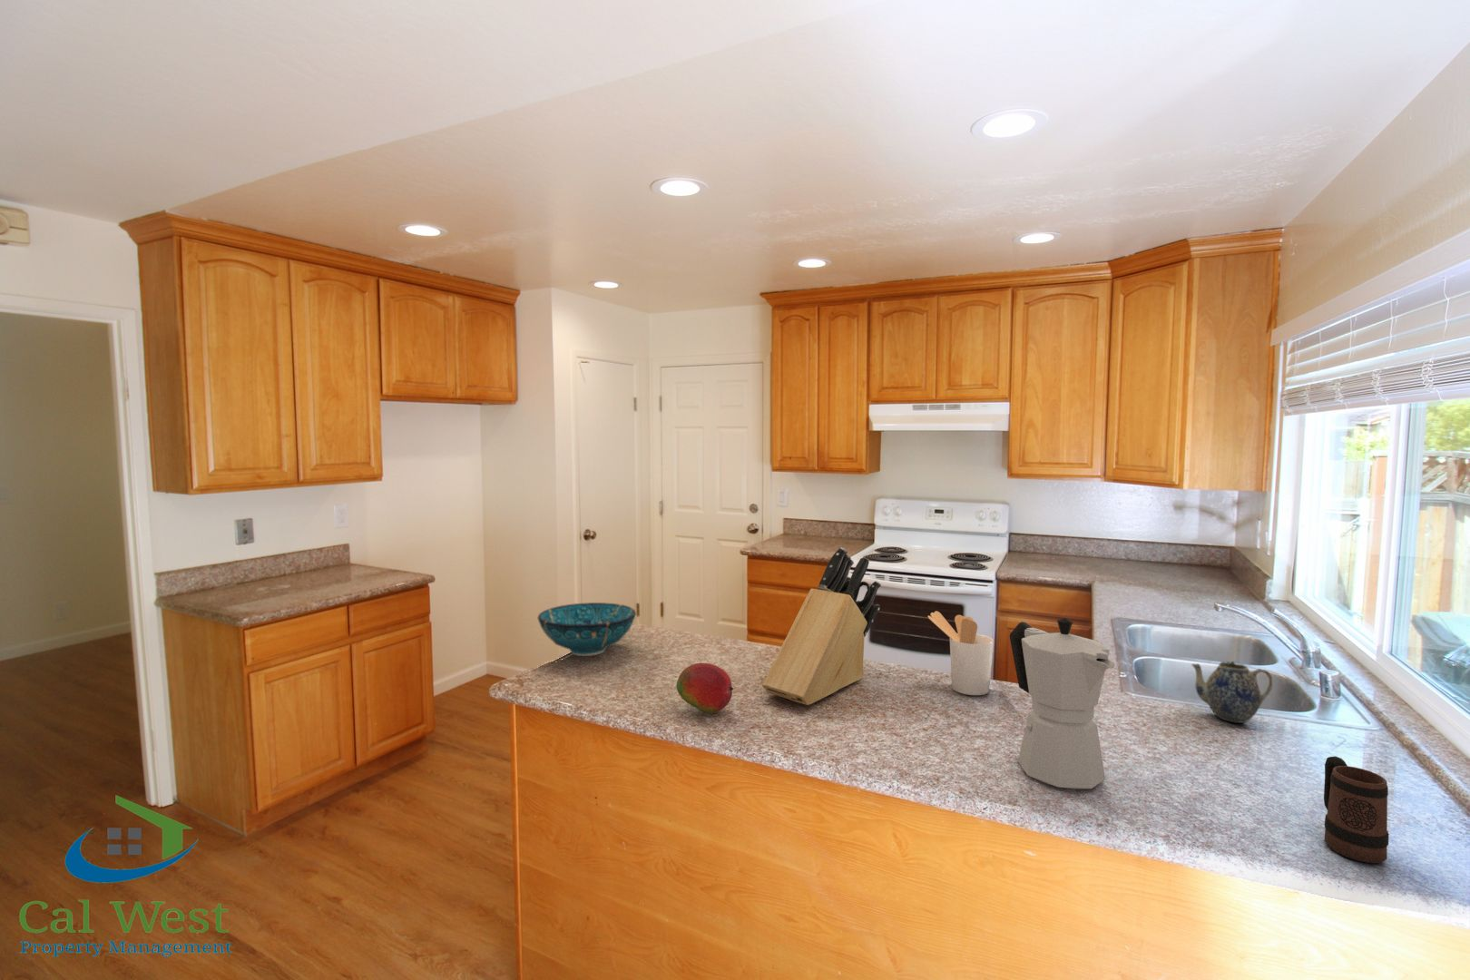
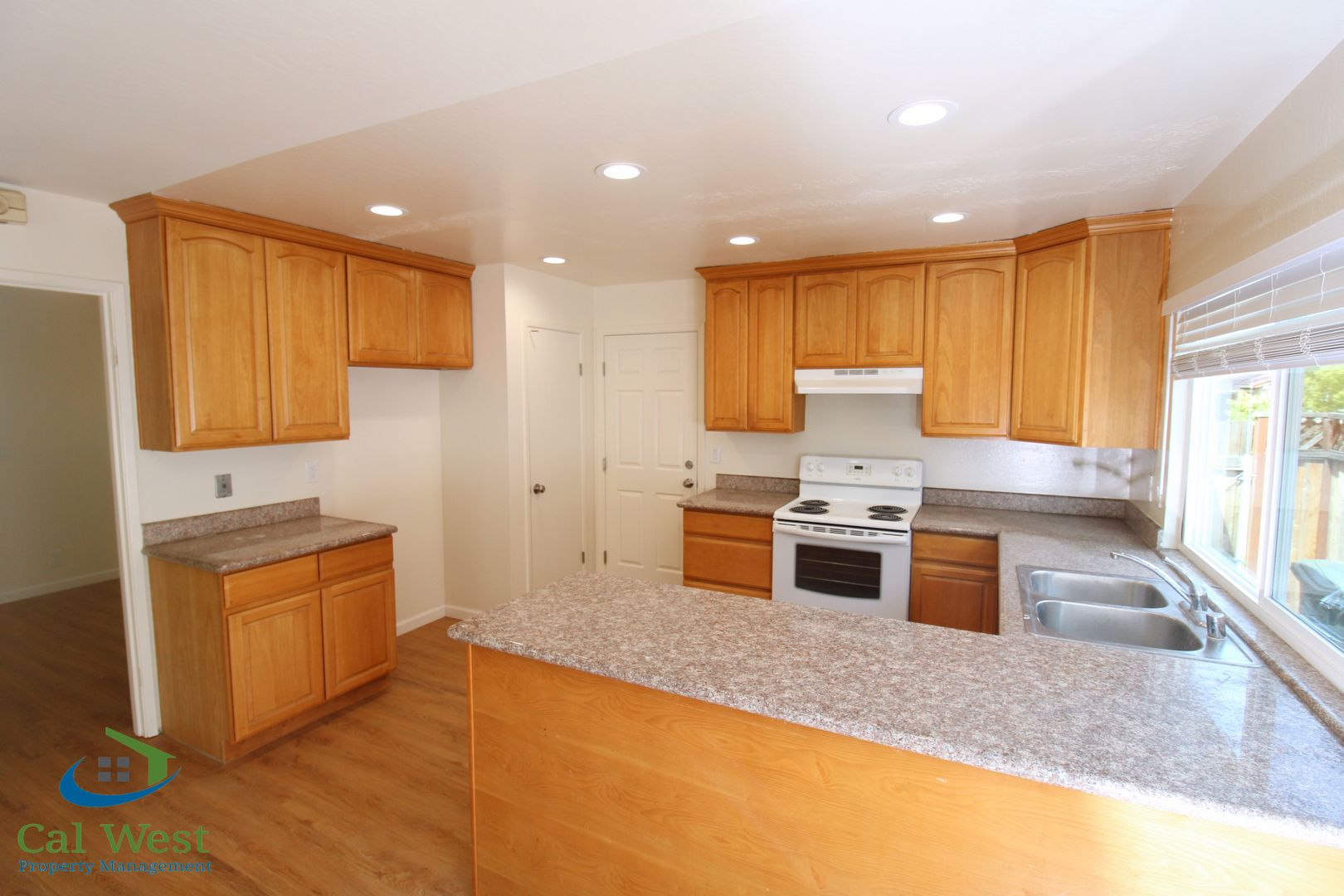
- decorative bowl (588, 631)
- teapot (1229, 690)
- utensil holder (959, 650)
- moka pot (1055, 692)
- knife block (827, 618)
- mug (1350, 806)
- fruit (705, 687)
